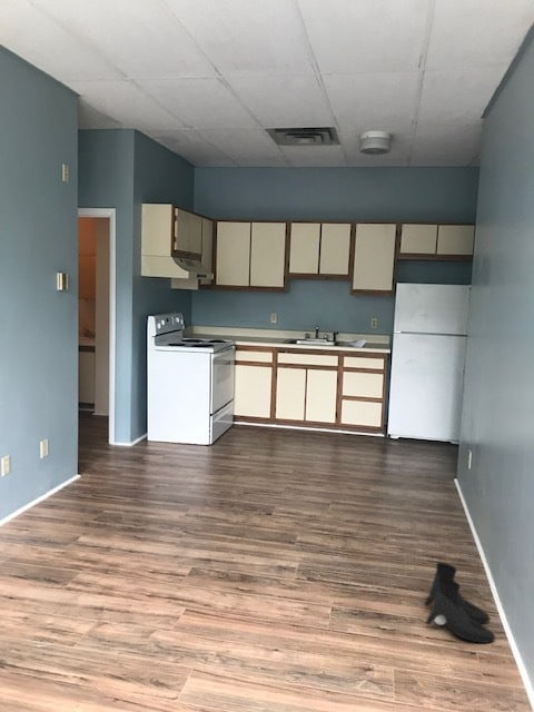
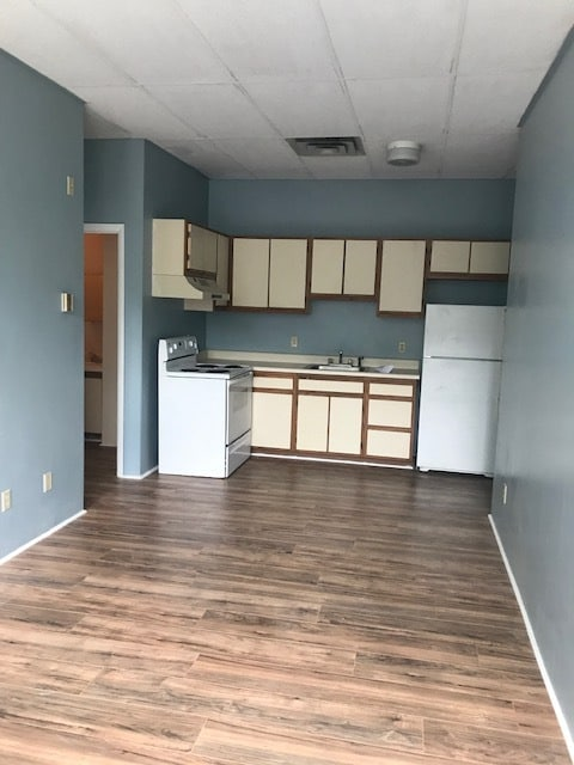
- boots (459, 599)
